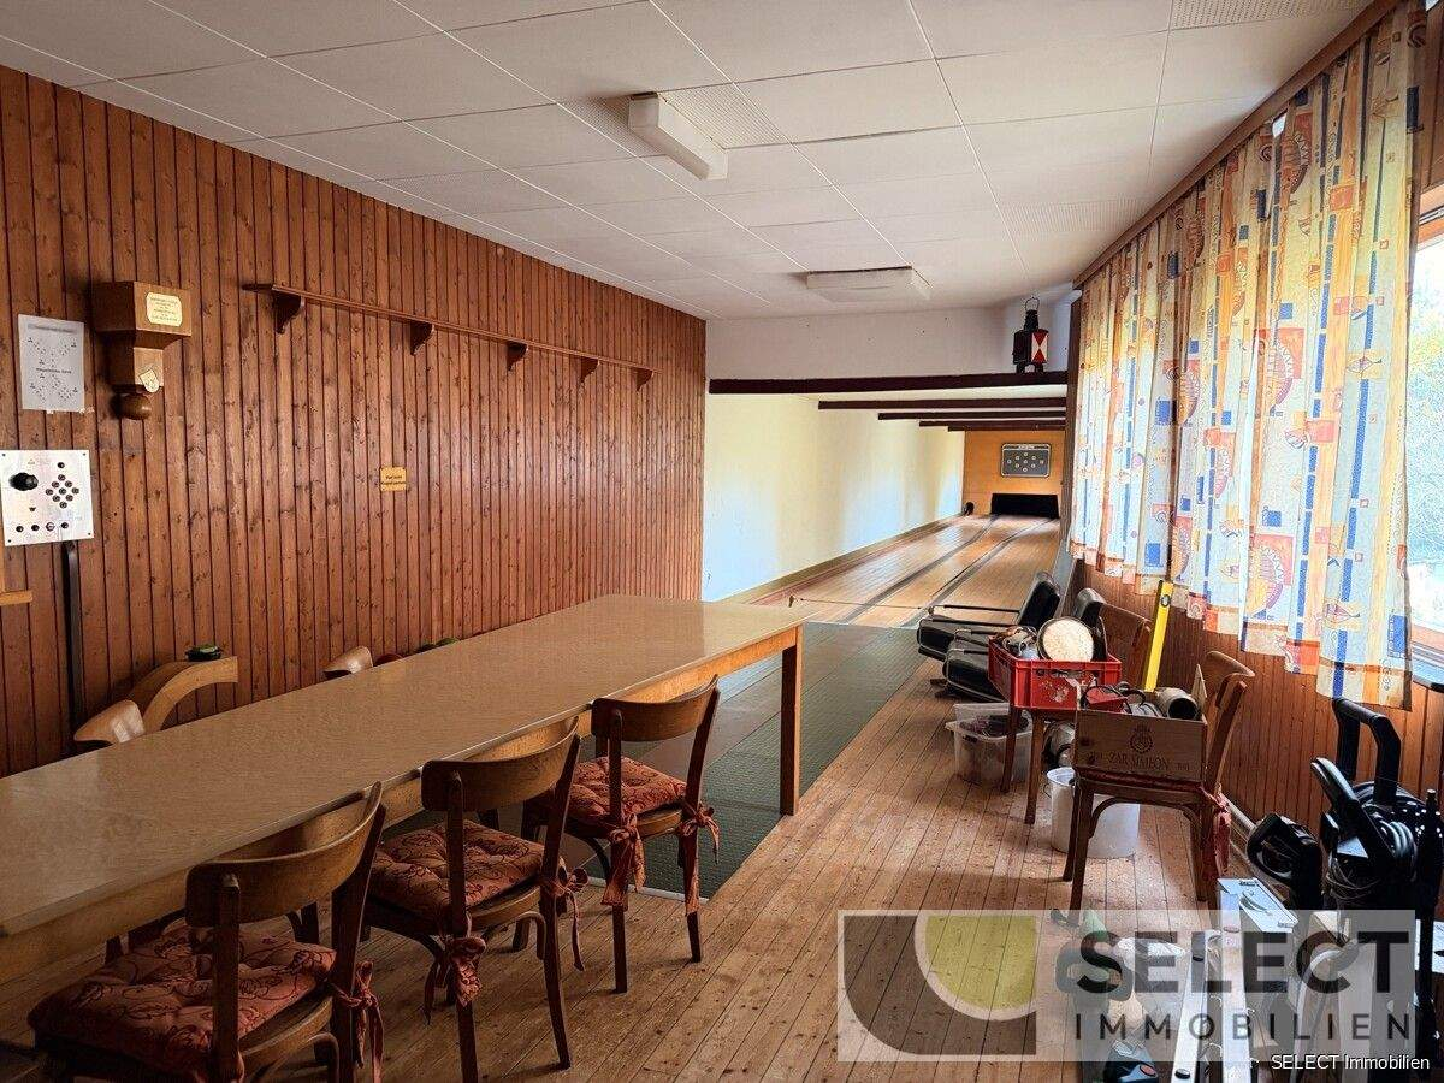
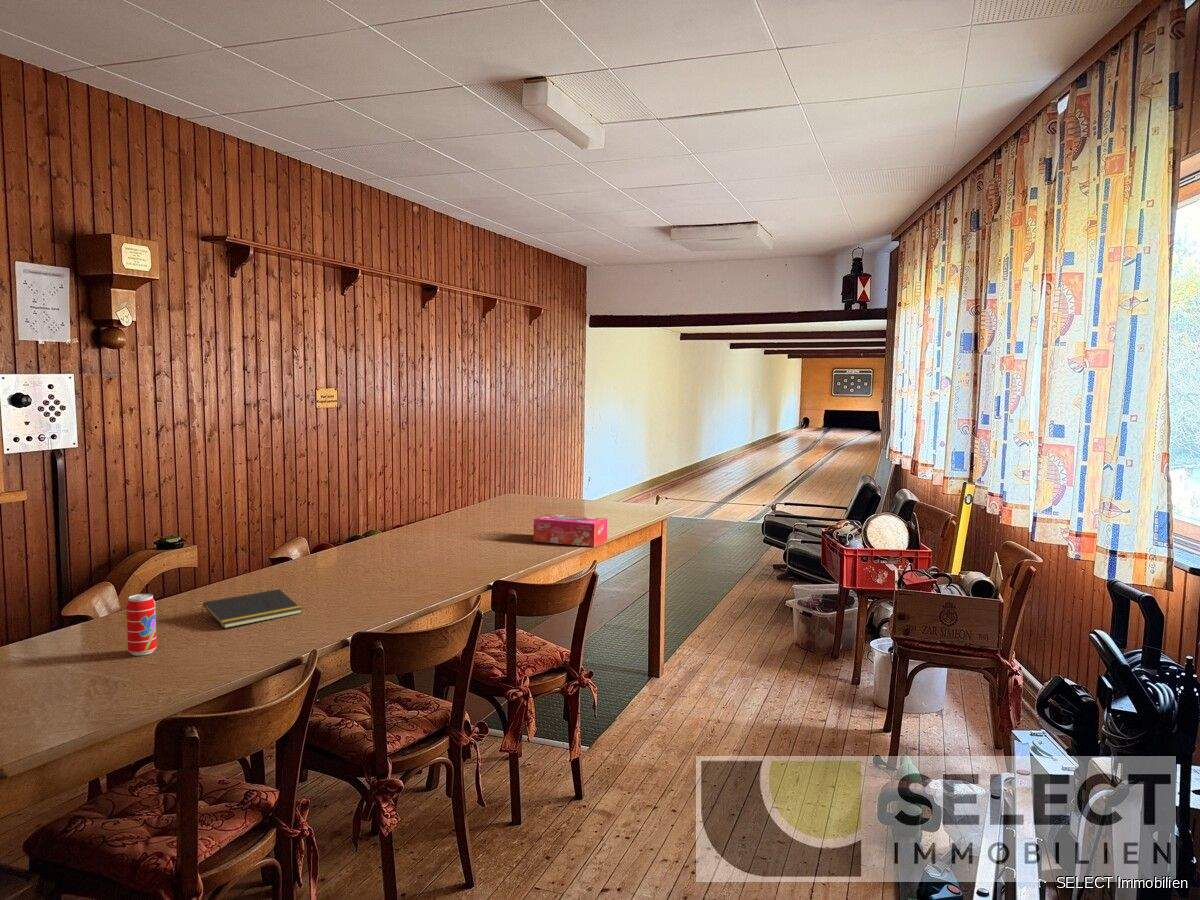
+ tissue box (570, 529)
+ beverage can (141, 624)
+ notepad (253, 607)
